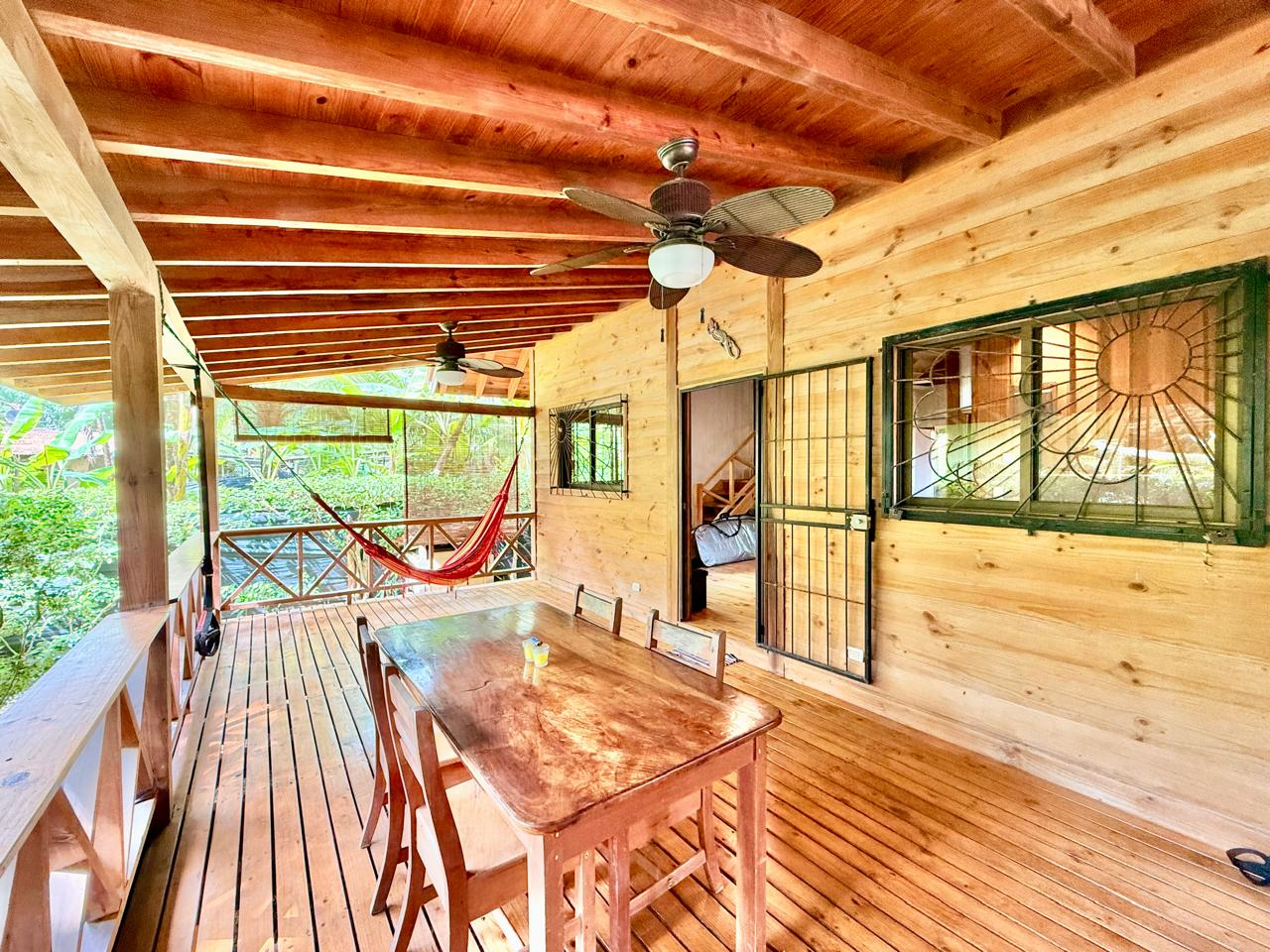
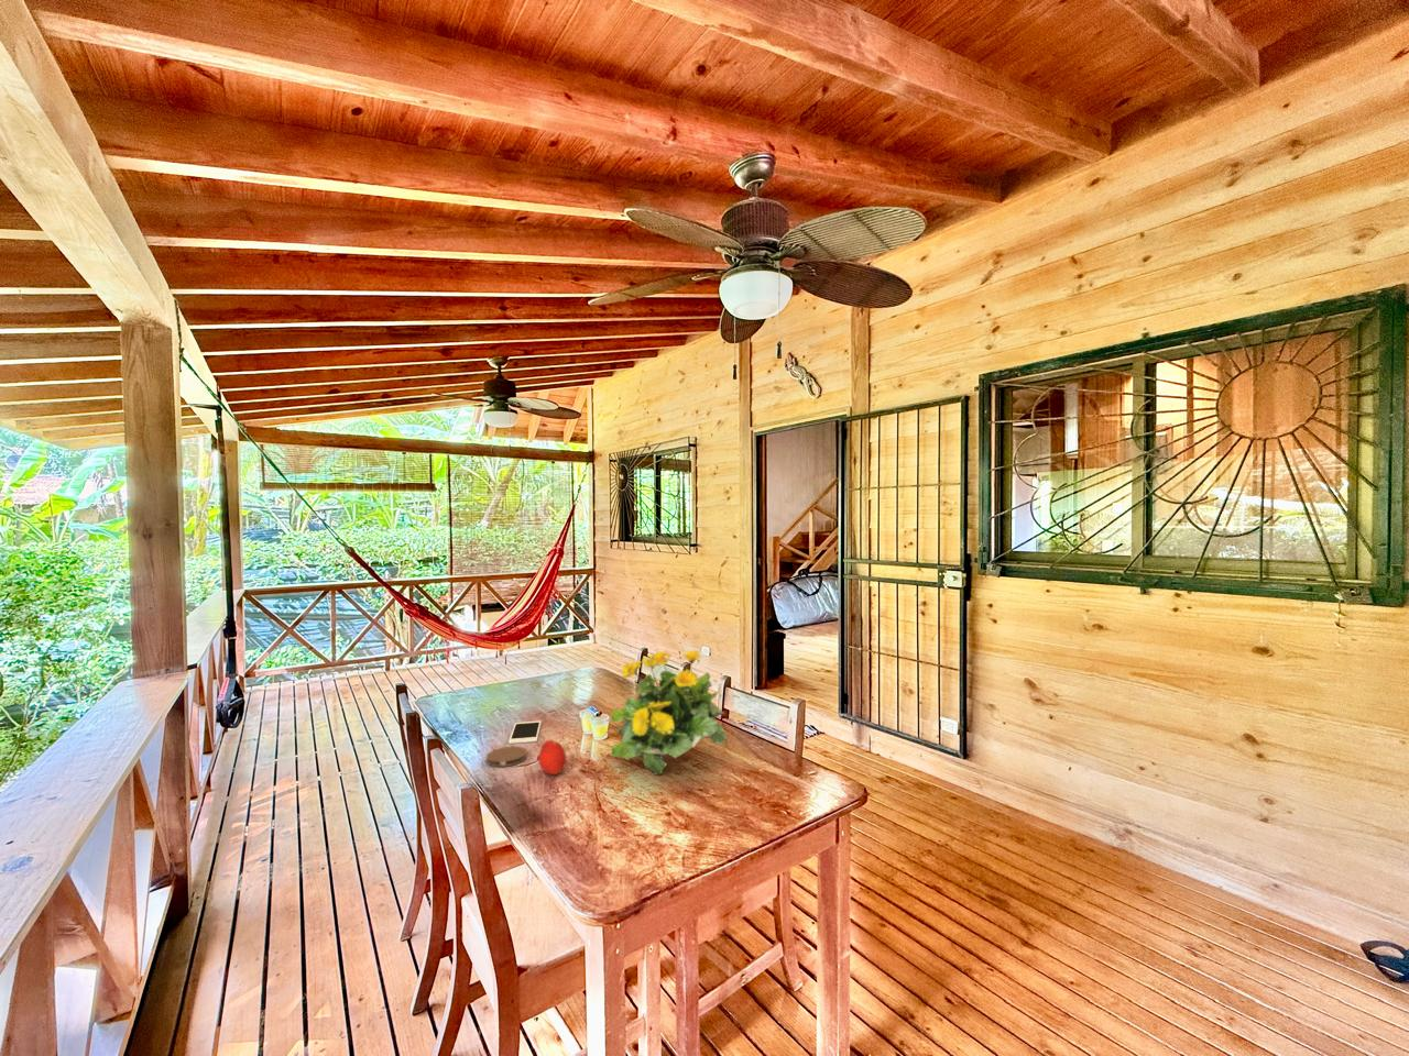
+ cell phone (525, 731)
+ coaster (506, 755)
+ flowering plant (669, 705)
+ fruit (551, 757)
